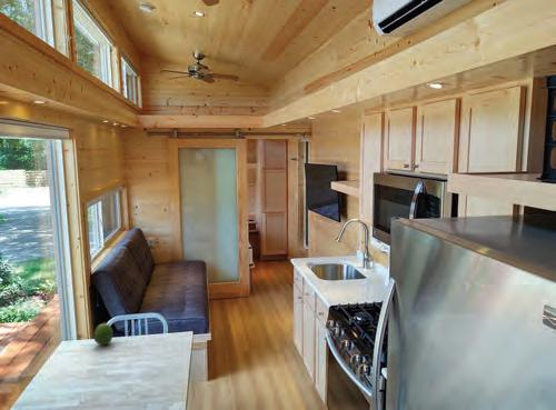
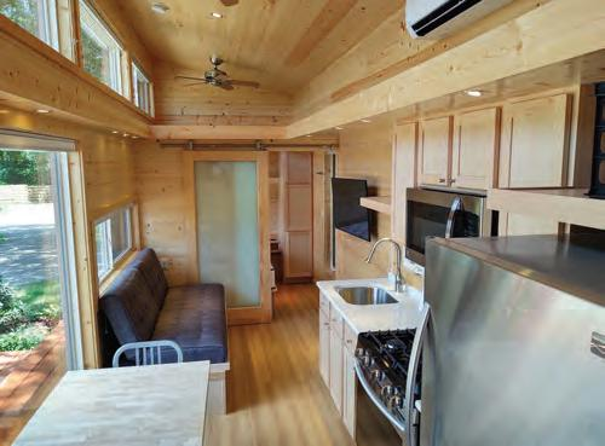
- fruit (102, 333)
